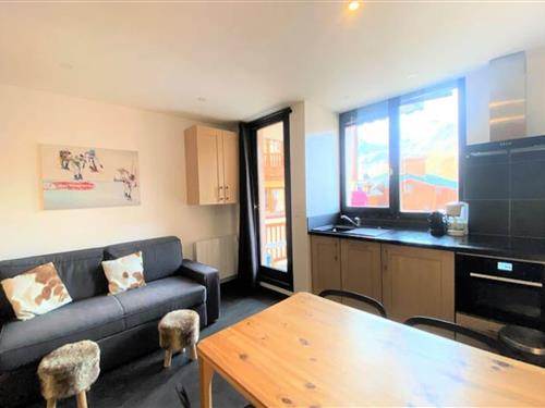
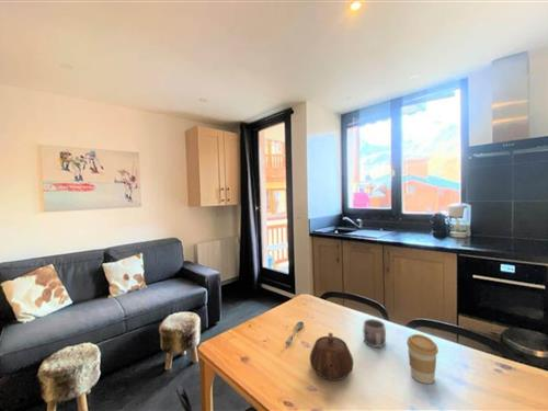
+ mug (375, 334)
+ coffee cup (422, 357)
+ soupspoon (295, 331)
+ teapot (331, 355)
